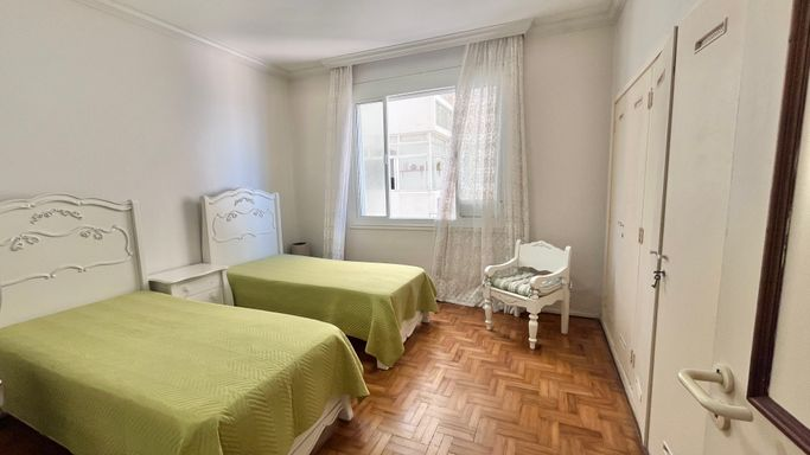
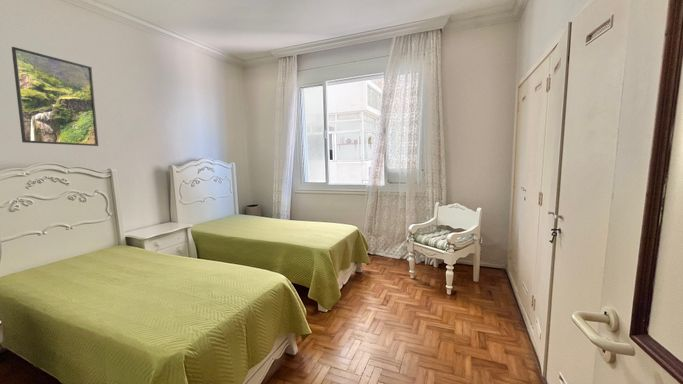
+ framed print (59, 101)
